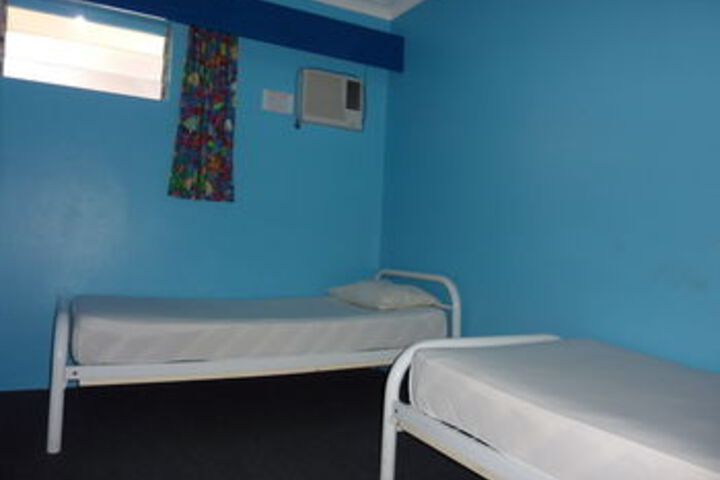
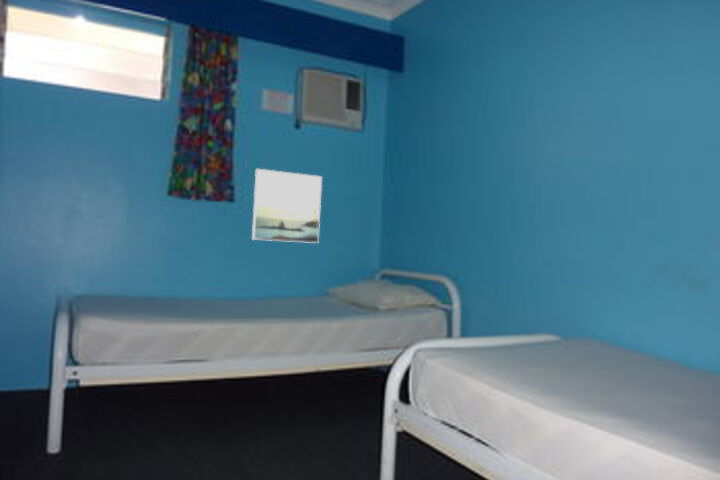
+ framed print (288, 207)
